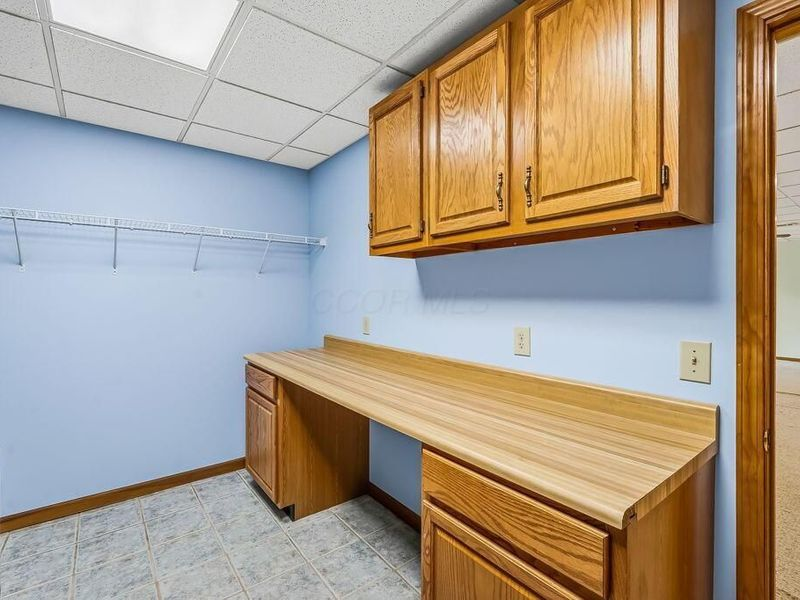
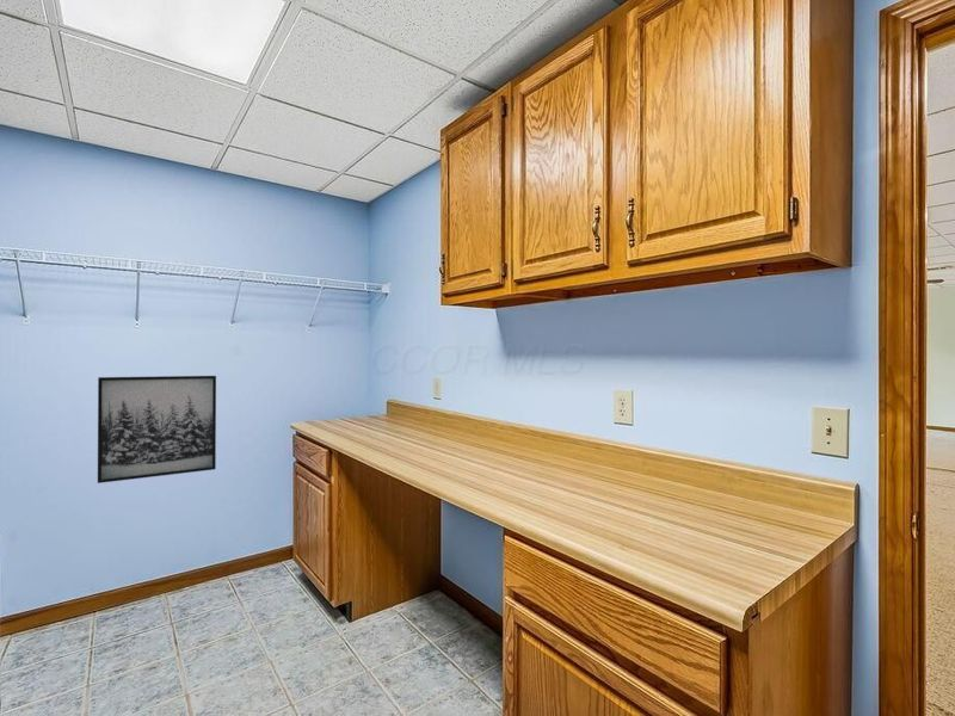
+ wall art (160, 425)
